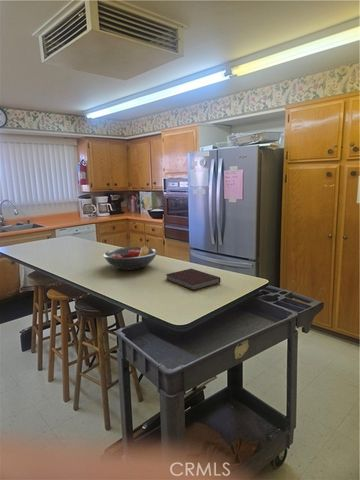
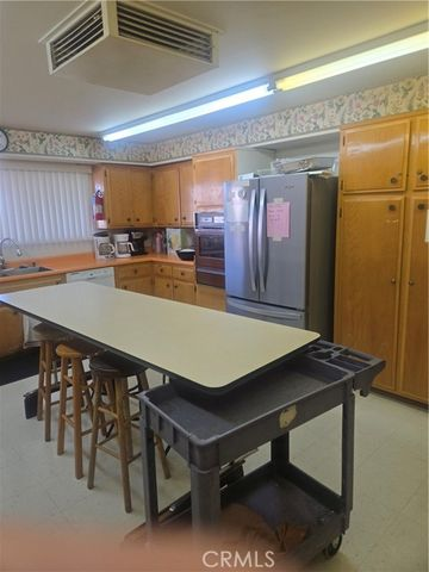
- fruit bowl (130, 257)
- notebook (192, 278)
